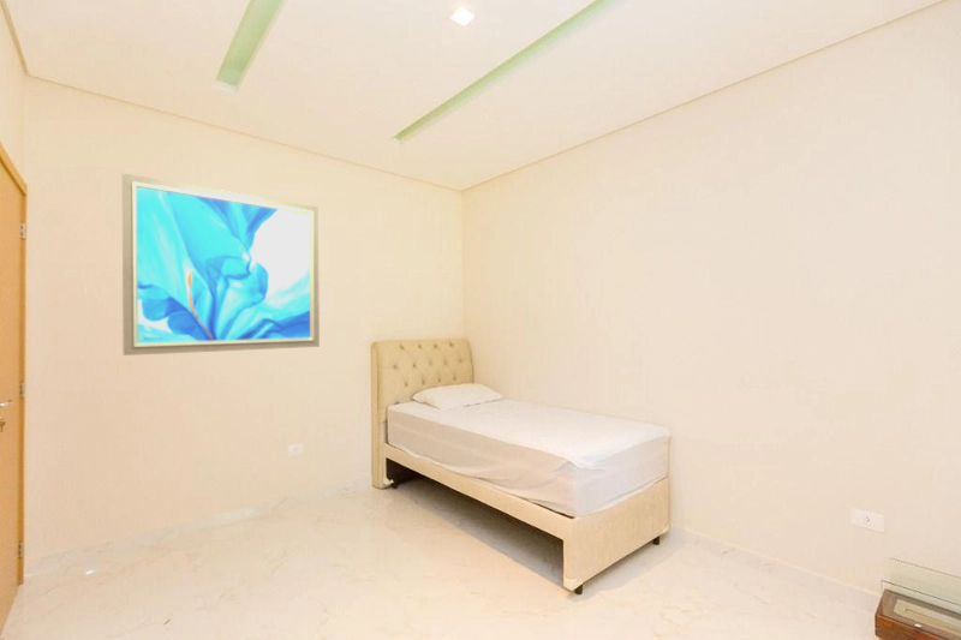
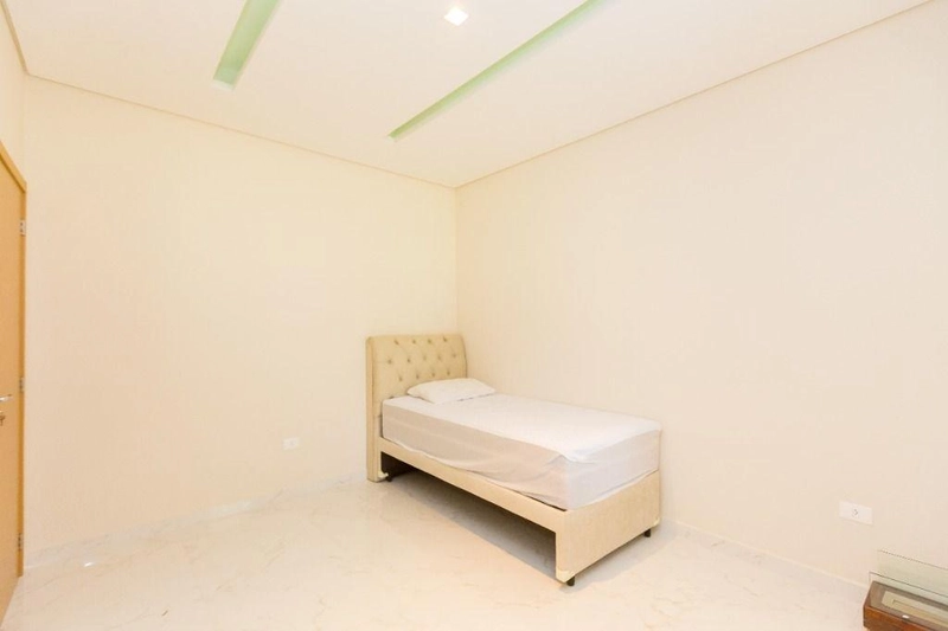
- wall art (233, 270)
